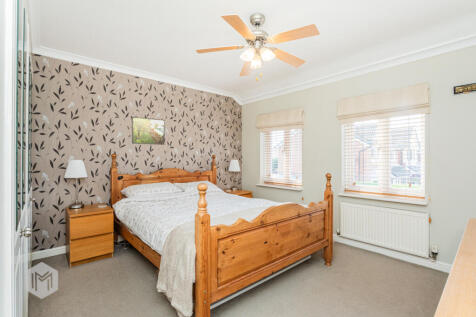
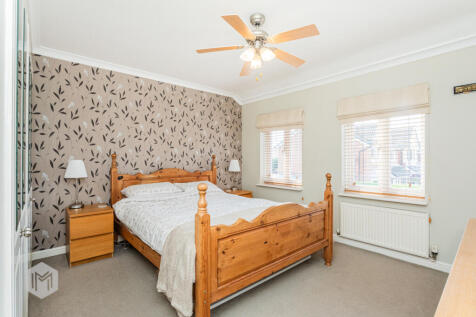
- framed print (148, 131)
